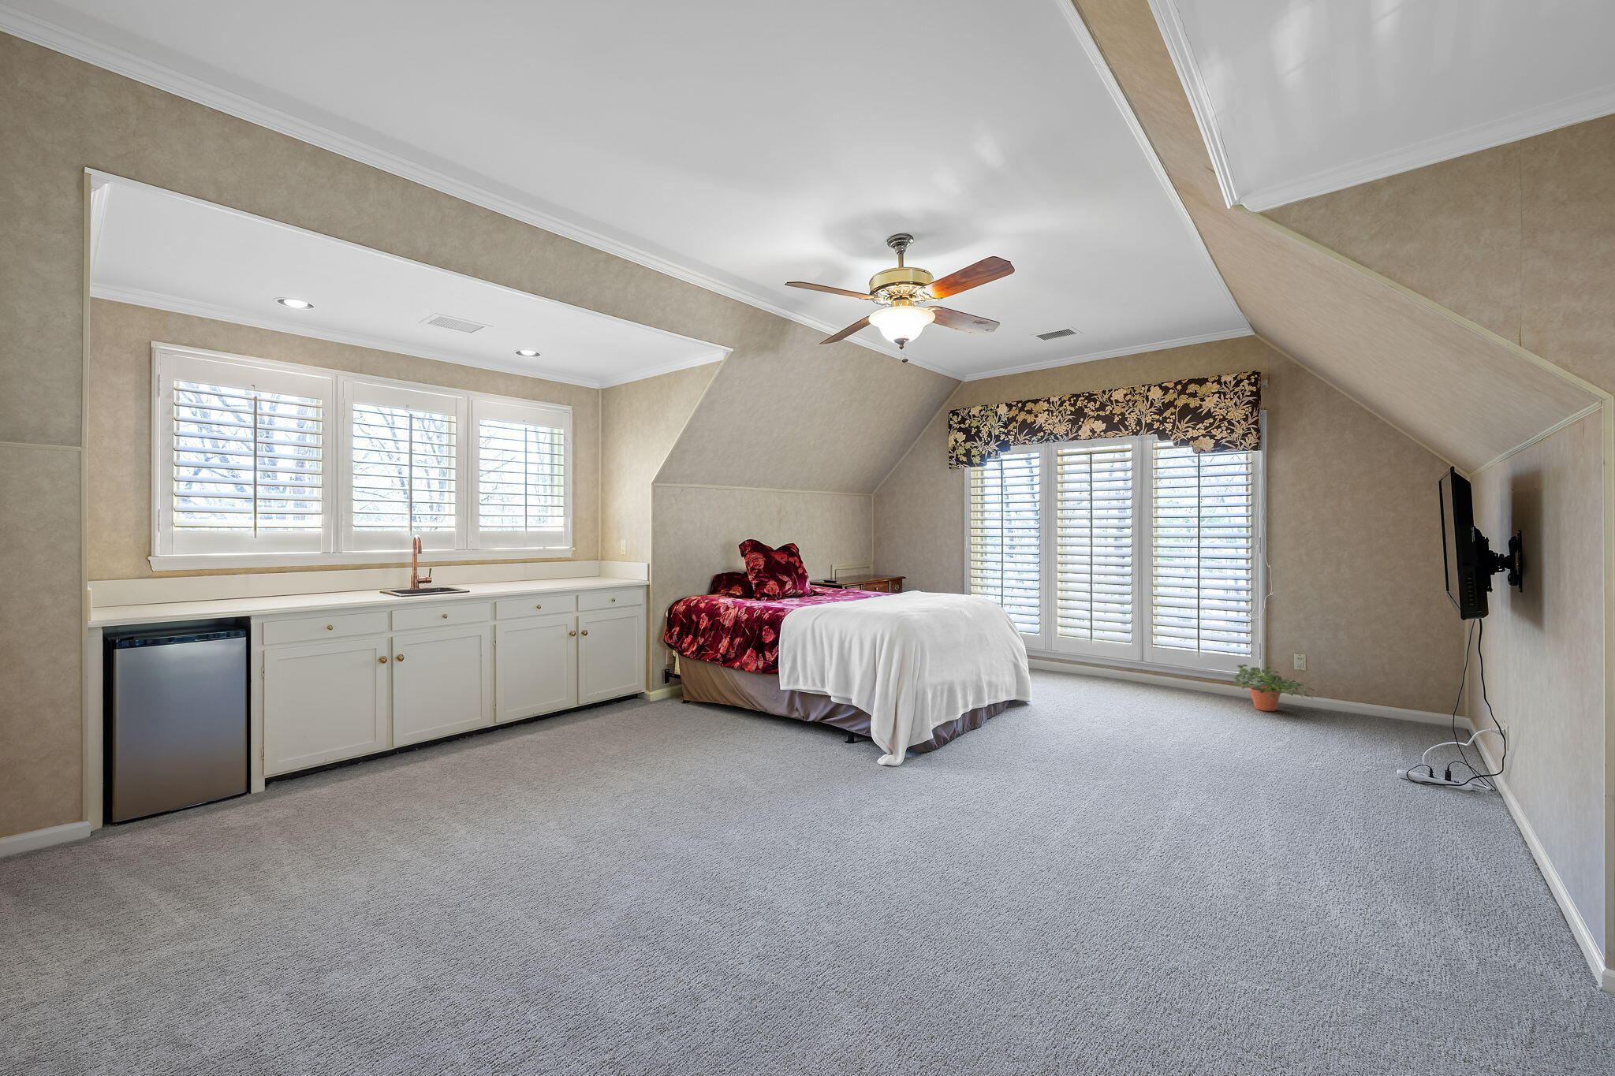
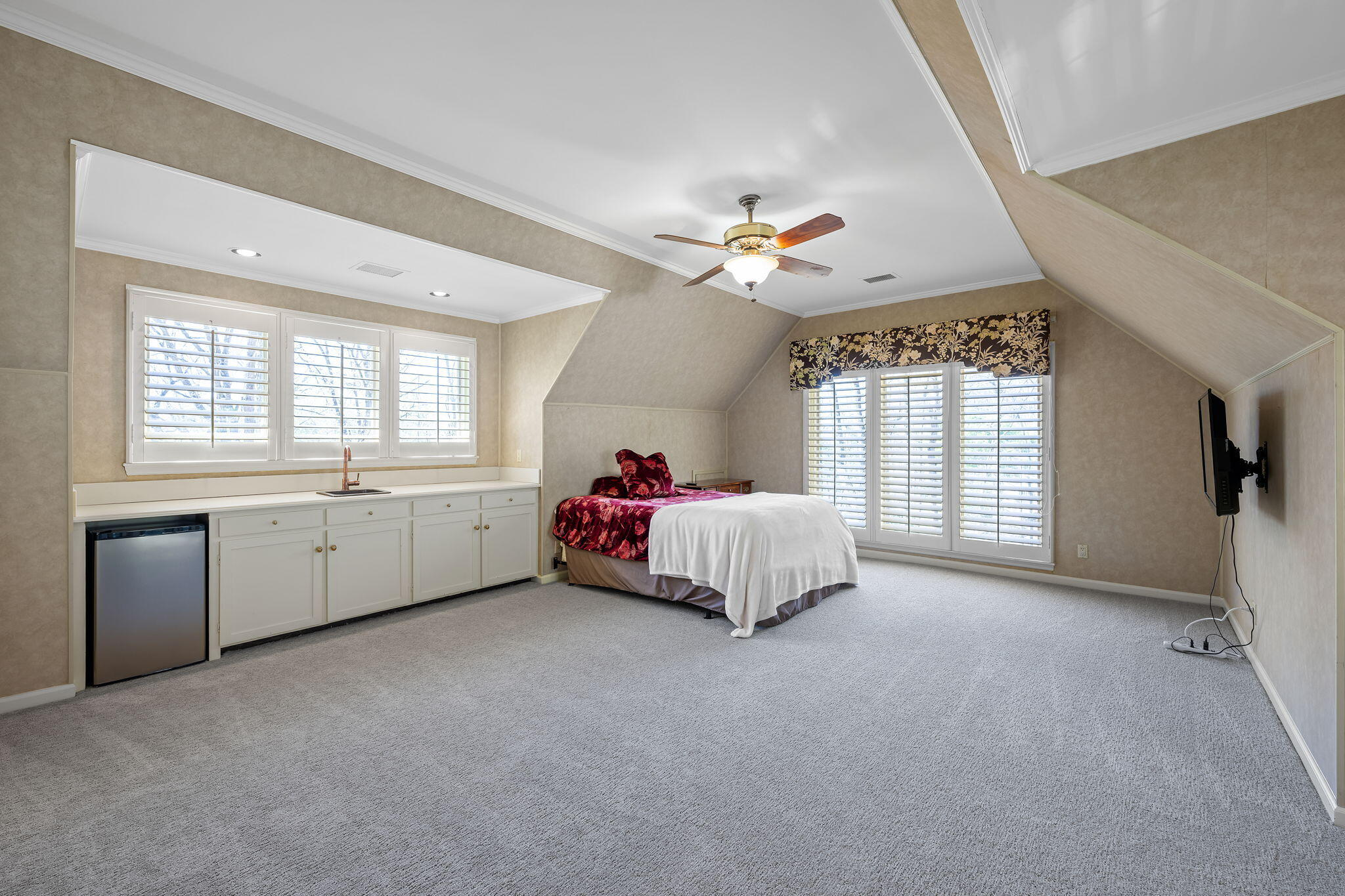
- potted plant (1272, 689)
